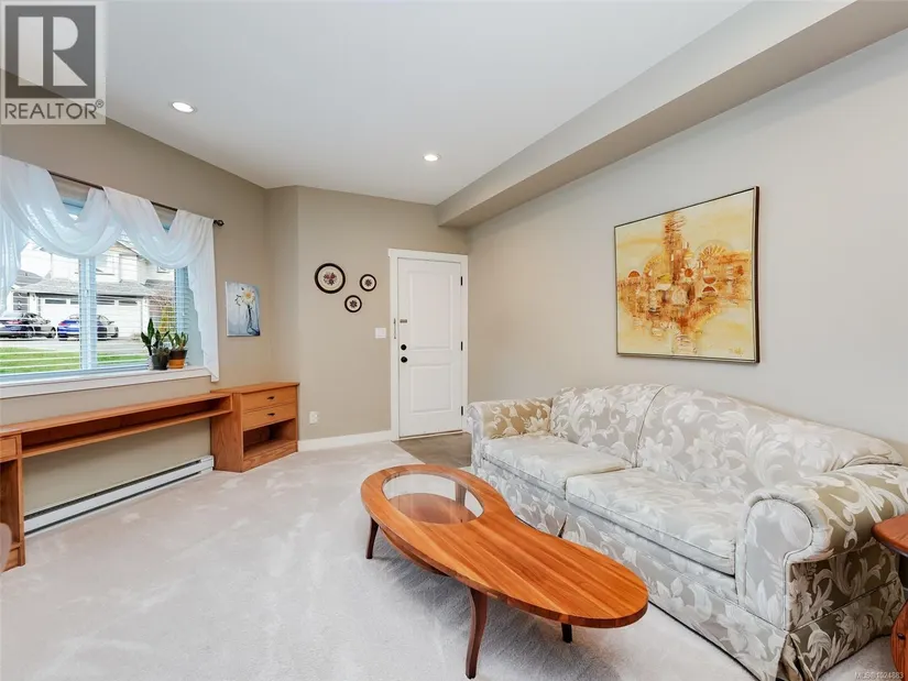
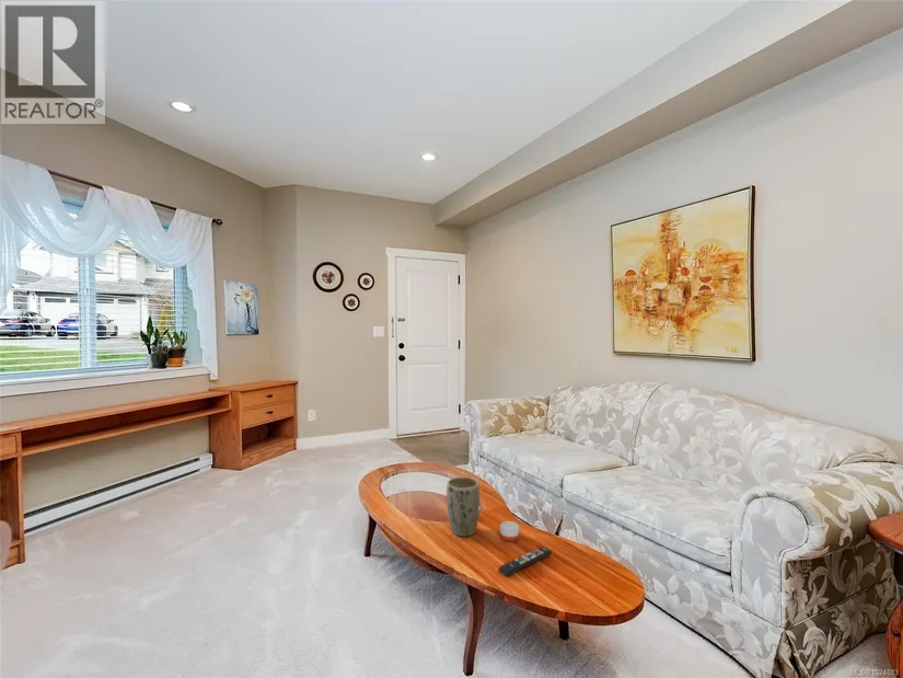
+ plant pot (463, 506)
+ candle (509, 525)
+ remote control (525, 560)
